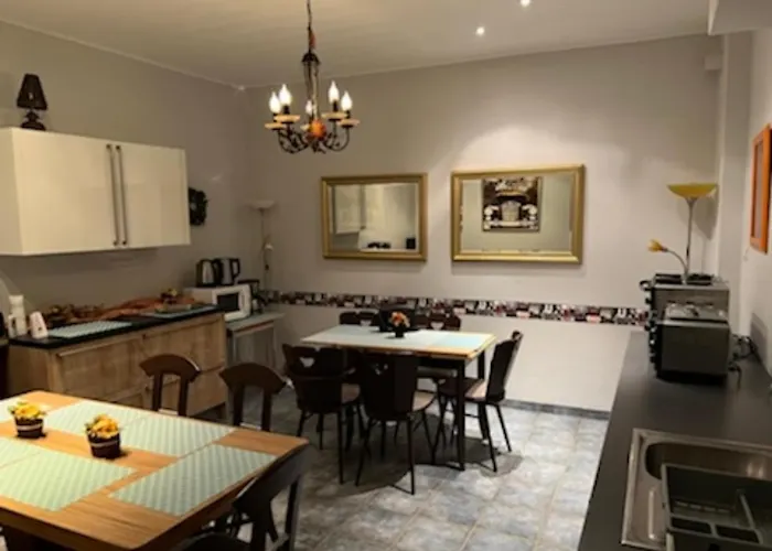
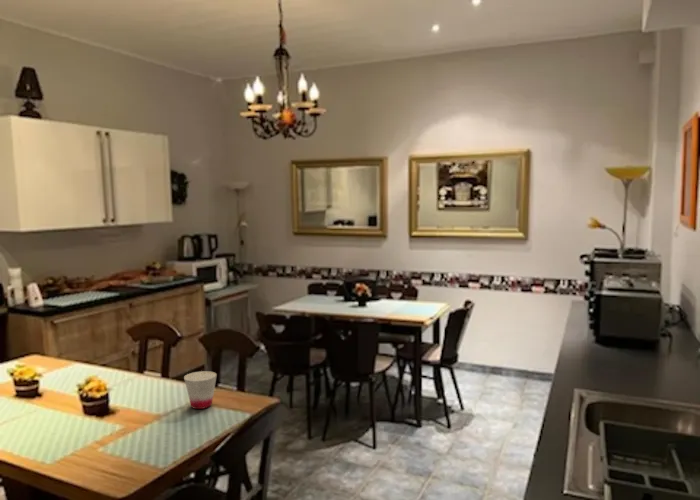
+ cup (201, 390)
